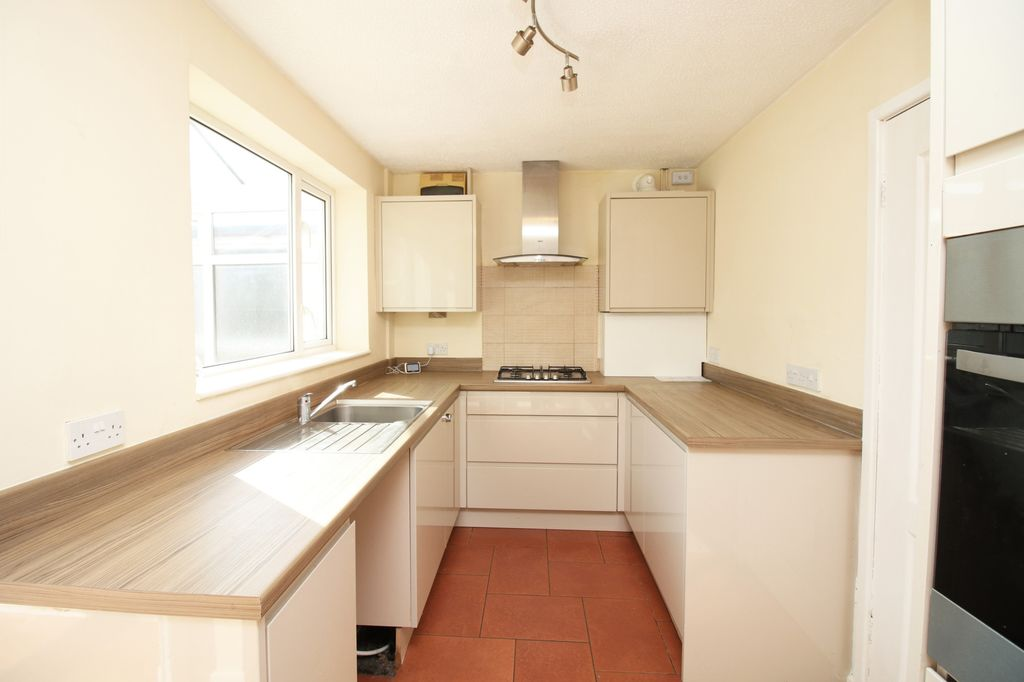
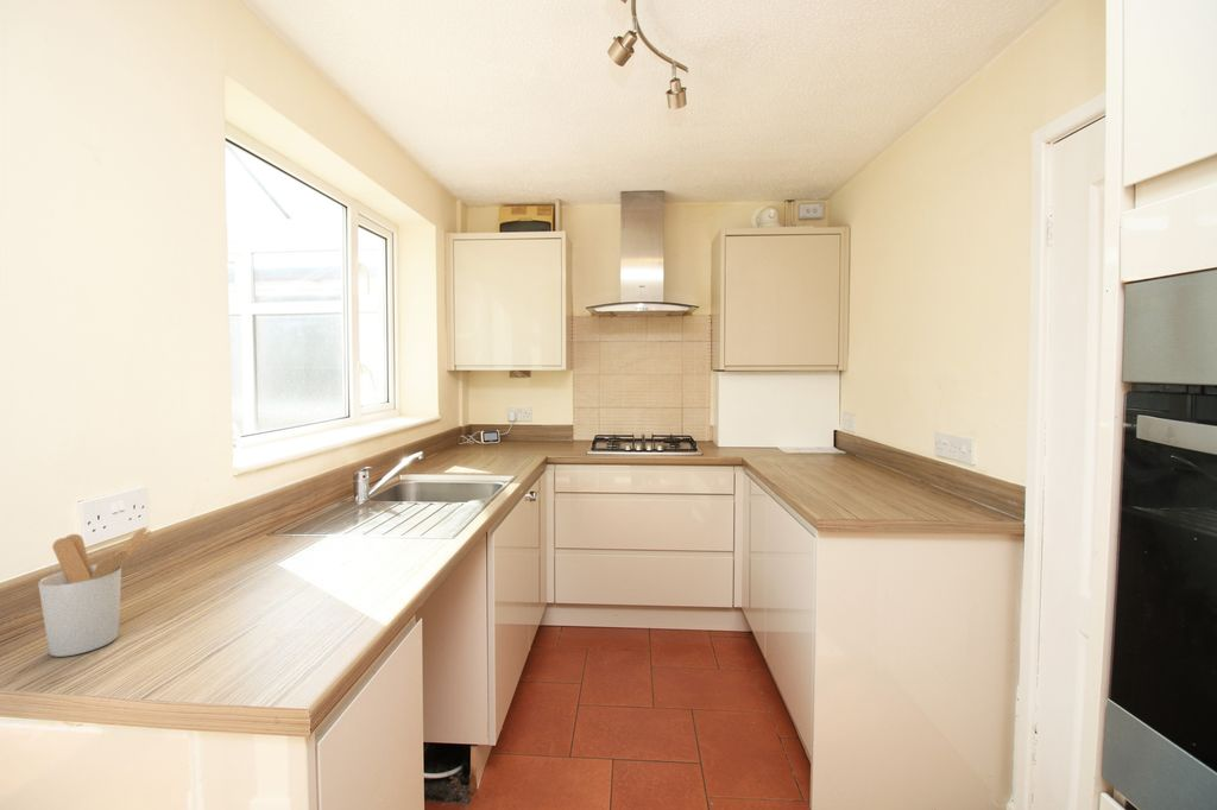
+ utensil holder (102, 586)
